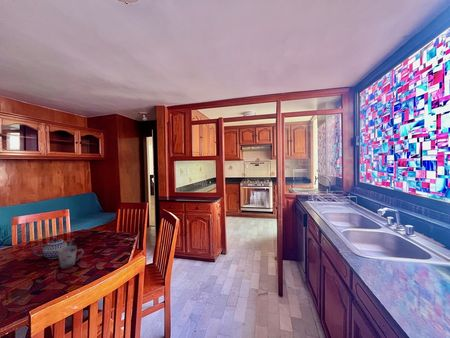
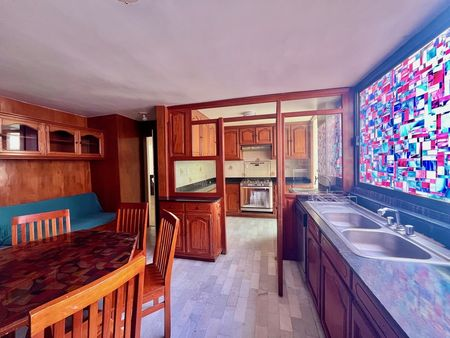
- cup (71, 256)
- teapot (55, 247)
